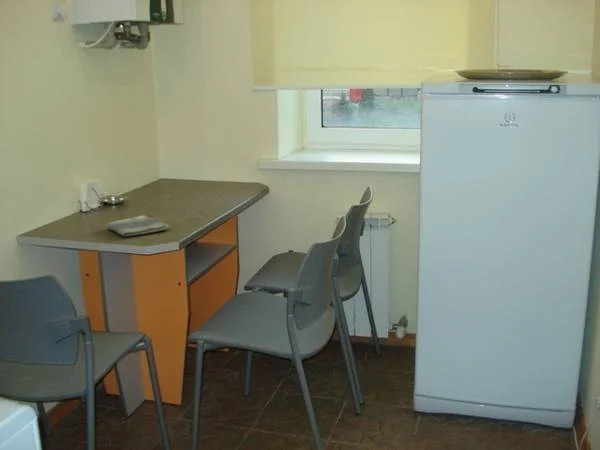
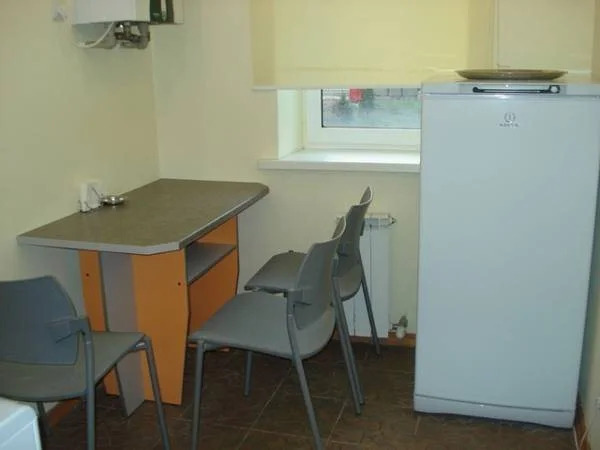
- dish towel (138, 225)
